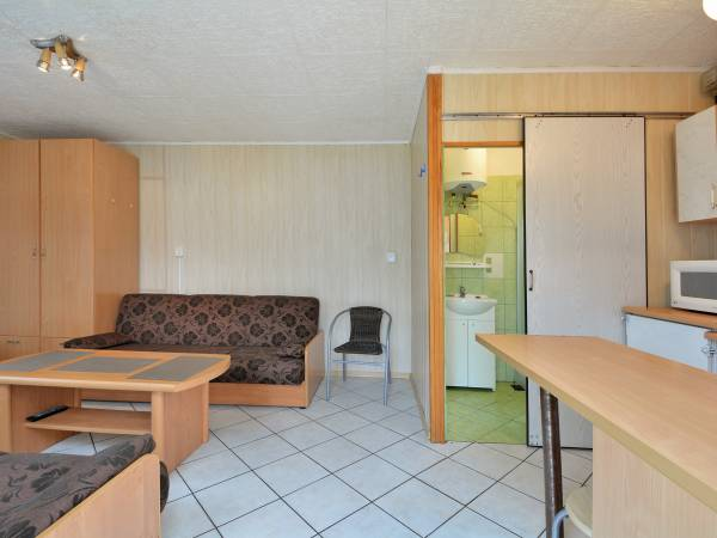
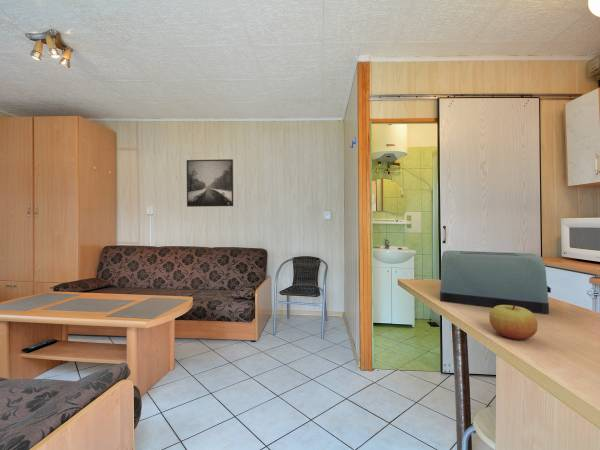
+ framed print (209, 183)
+ toaster (489, 277)
+ apple (512, 320)
